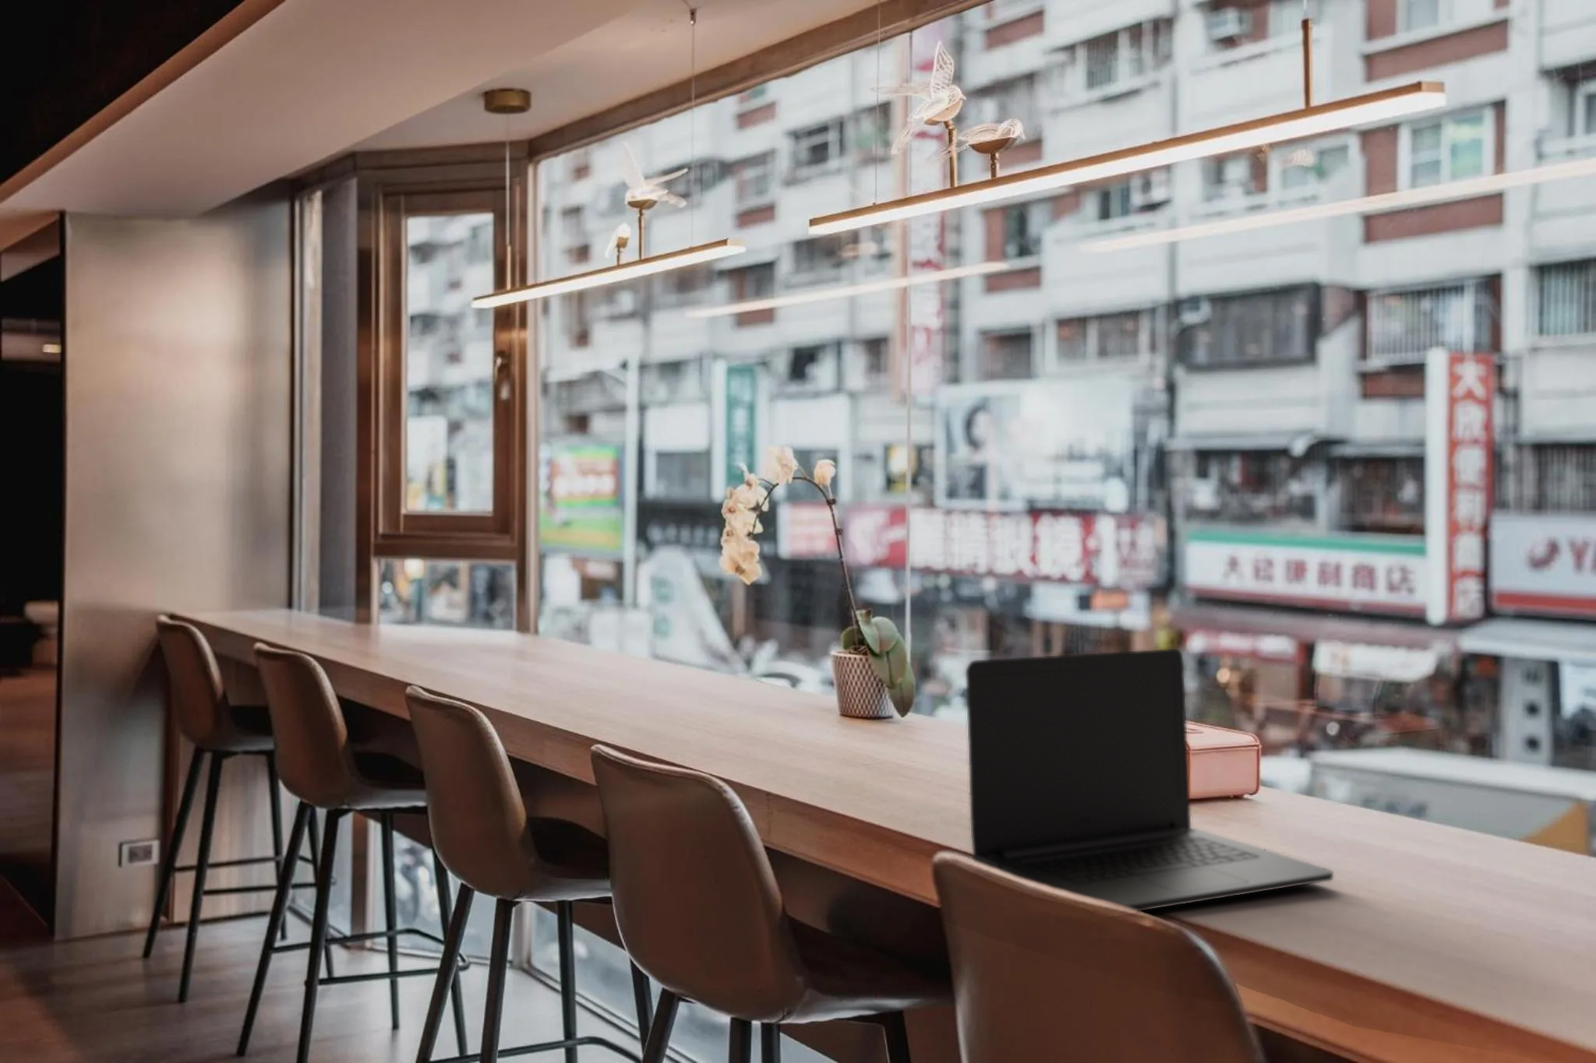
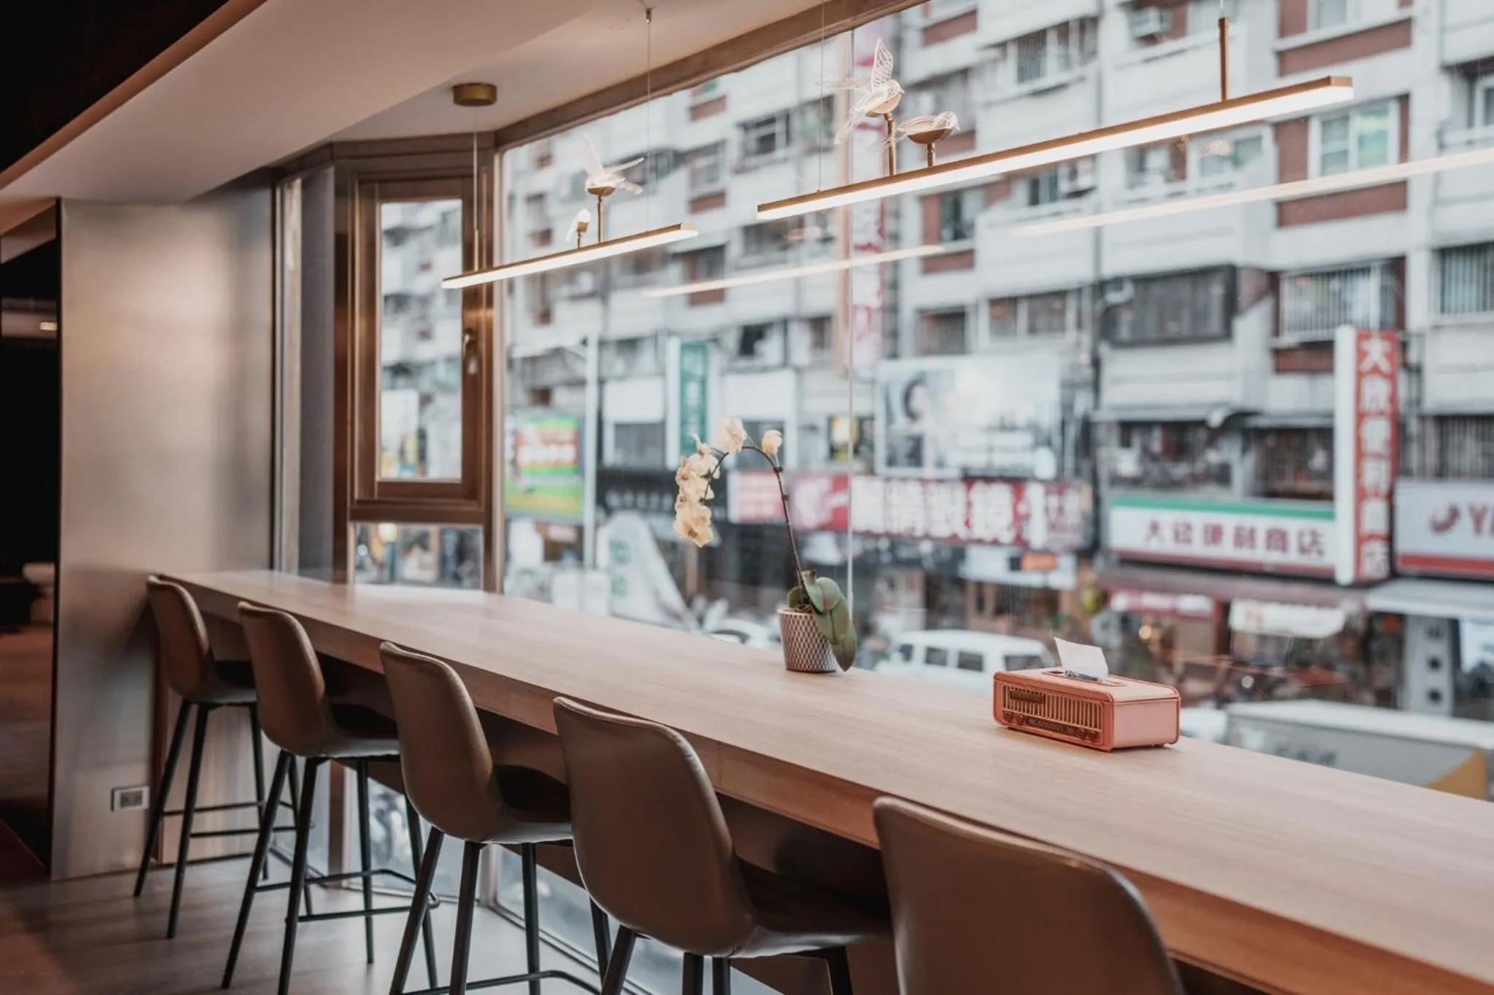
- laptop (1146, 770)
